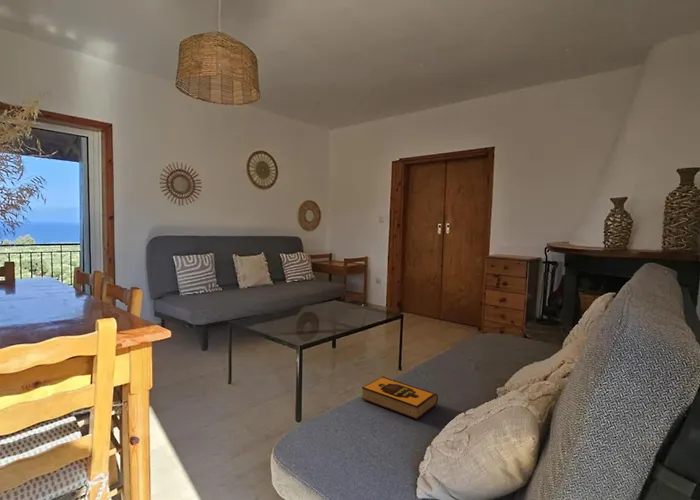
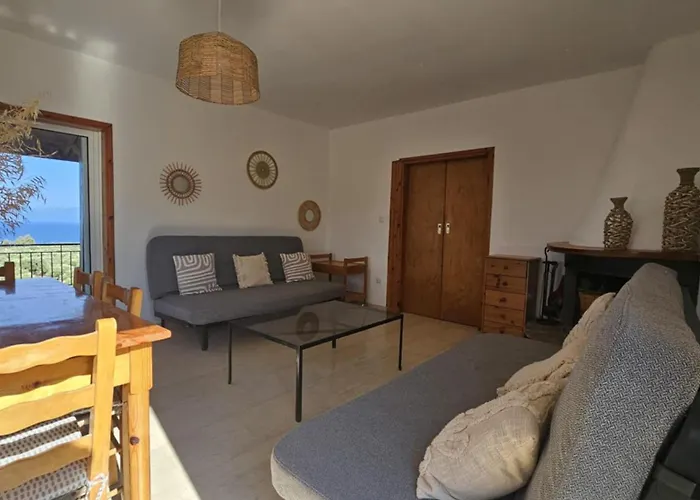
- hardback book (399, 395)
